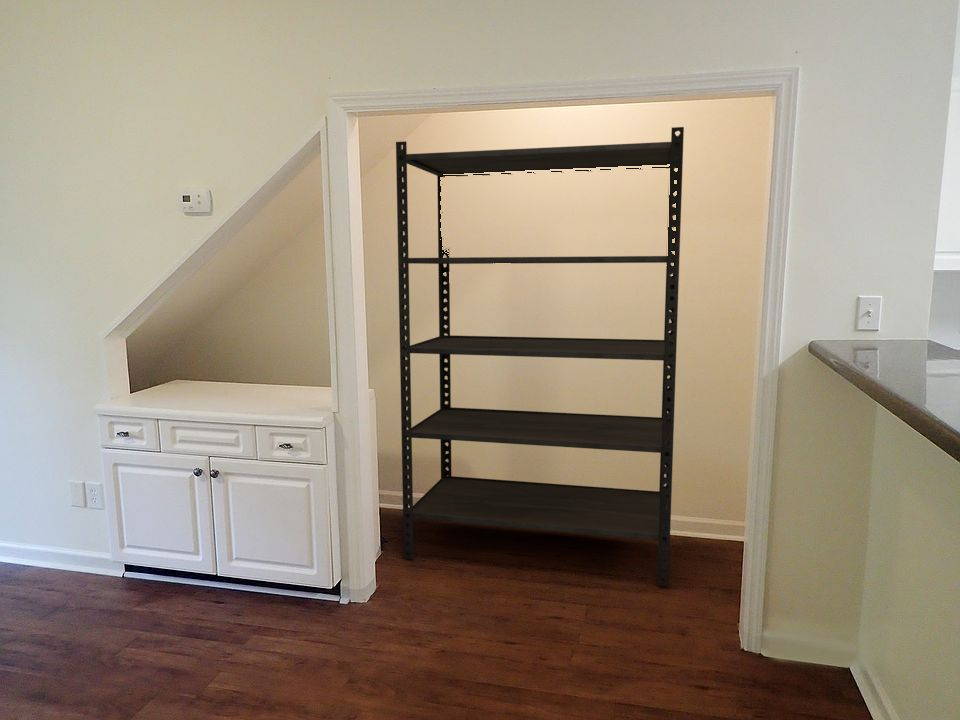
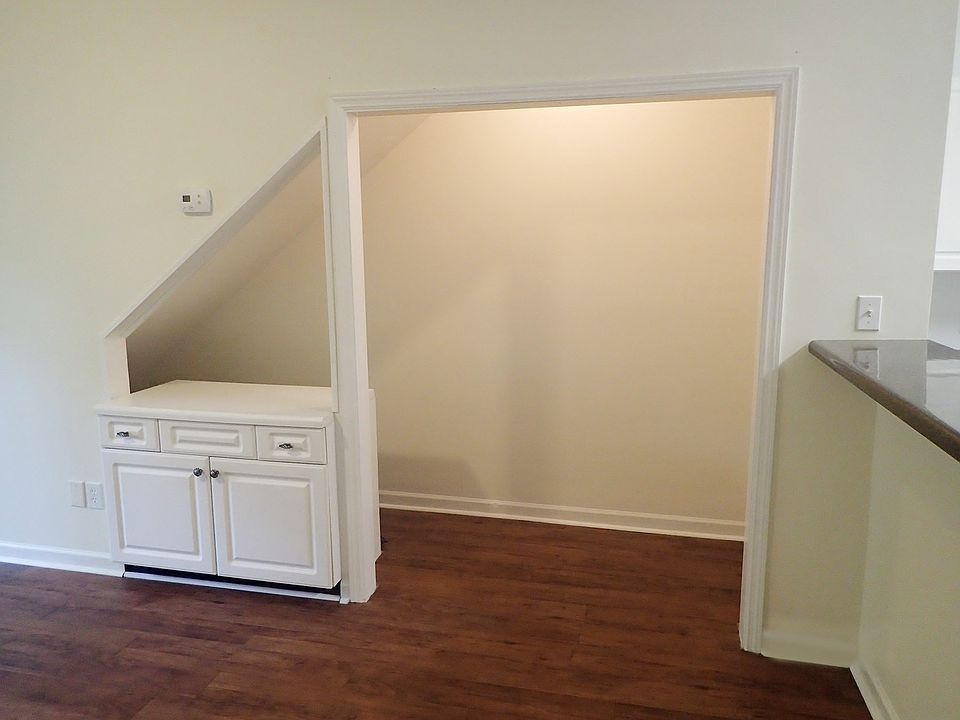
- shelving unit (542, 353)
